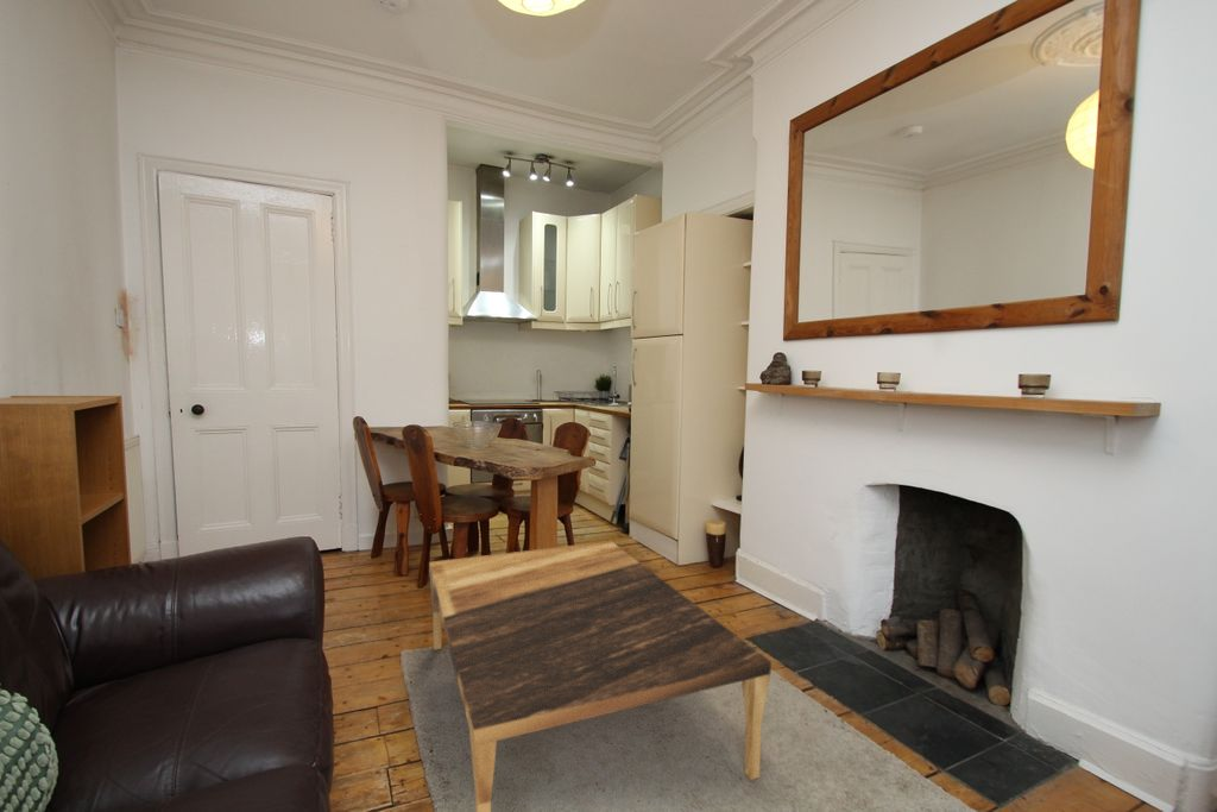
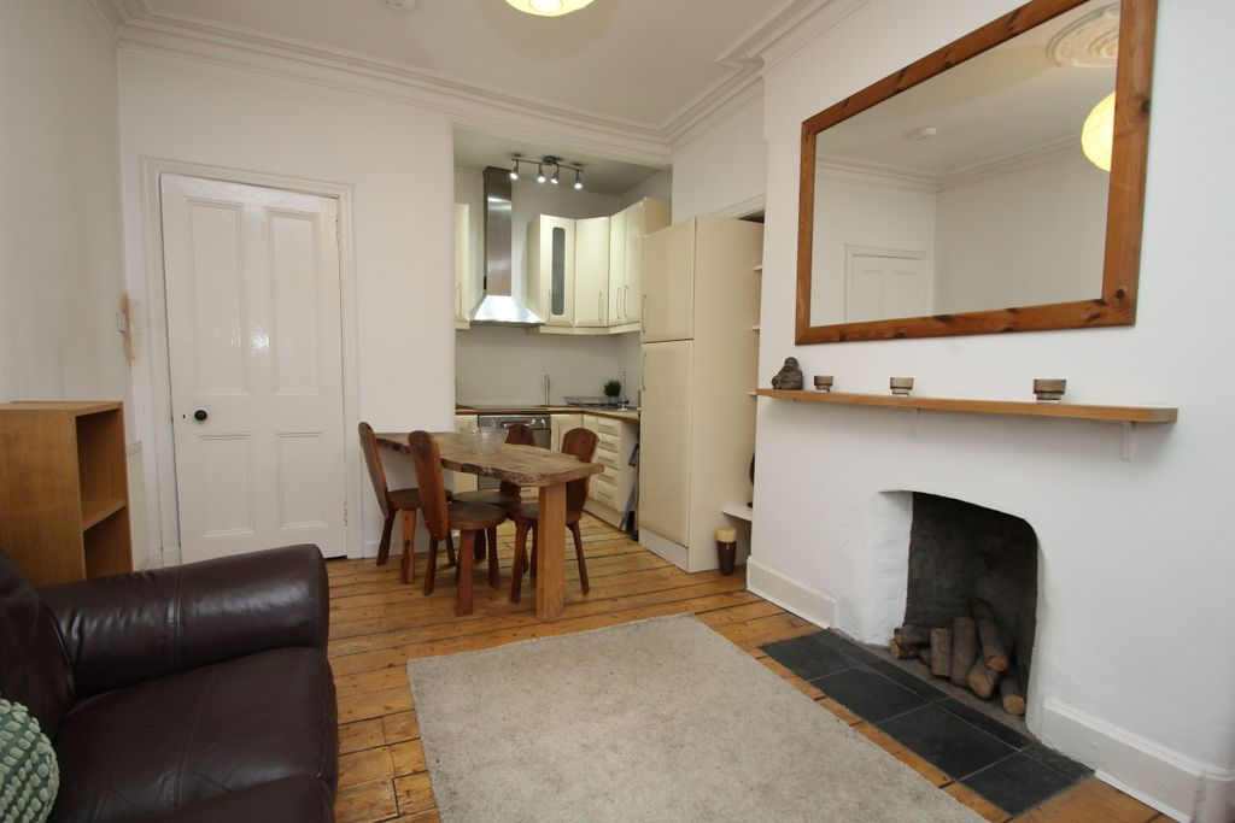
- coffee table (566, 650)
